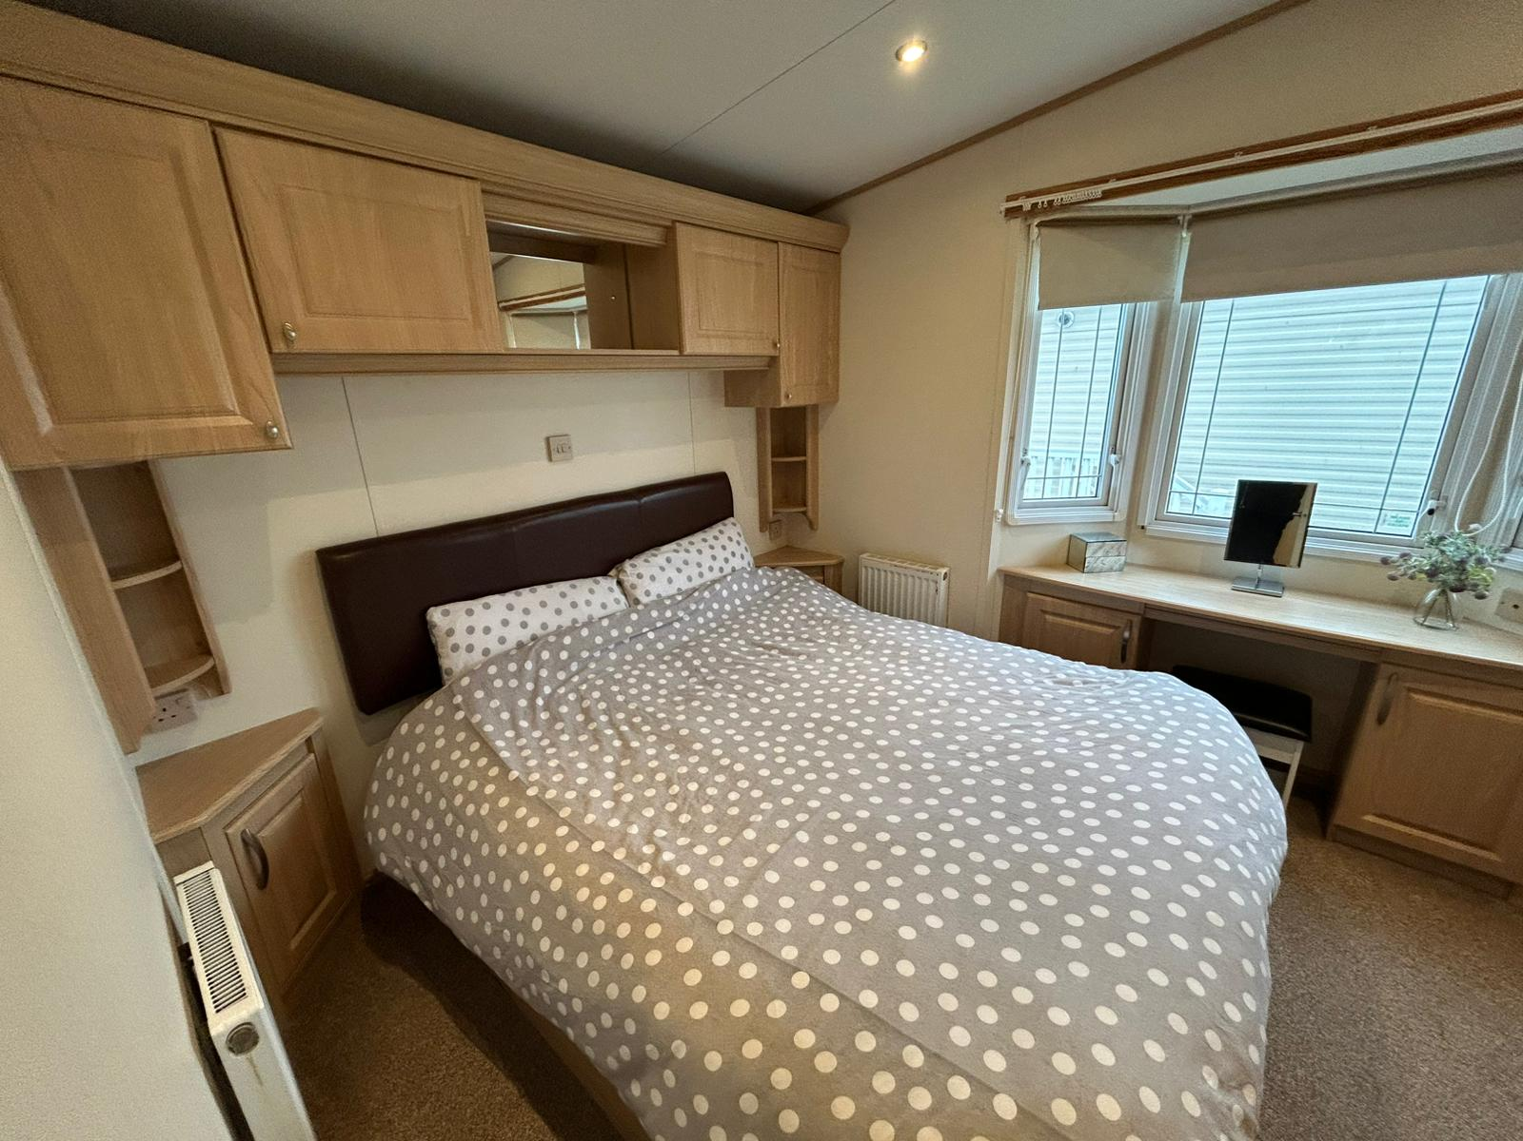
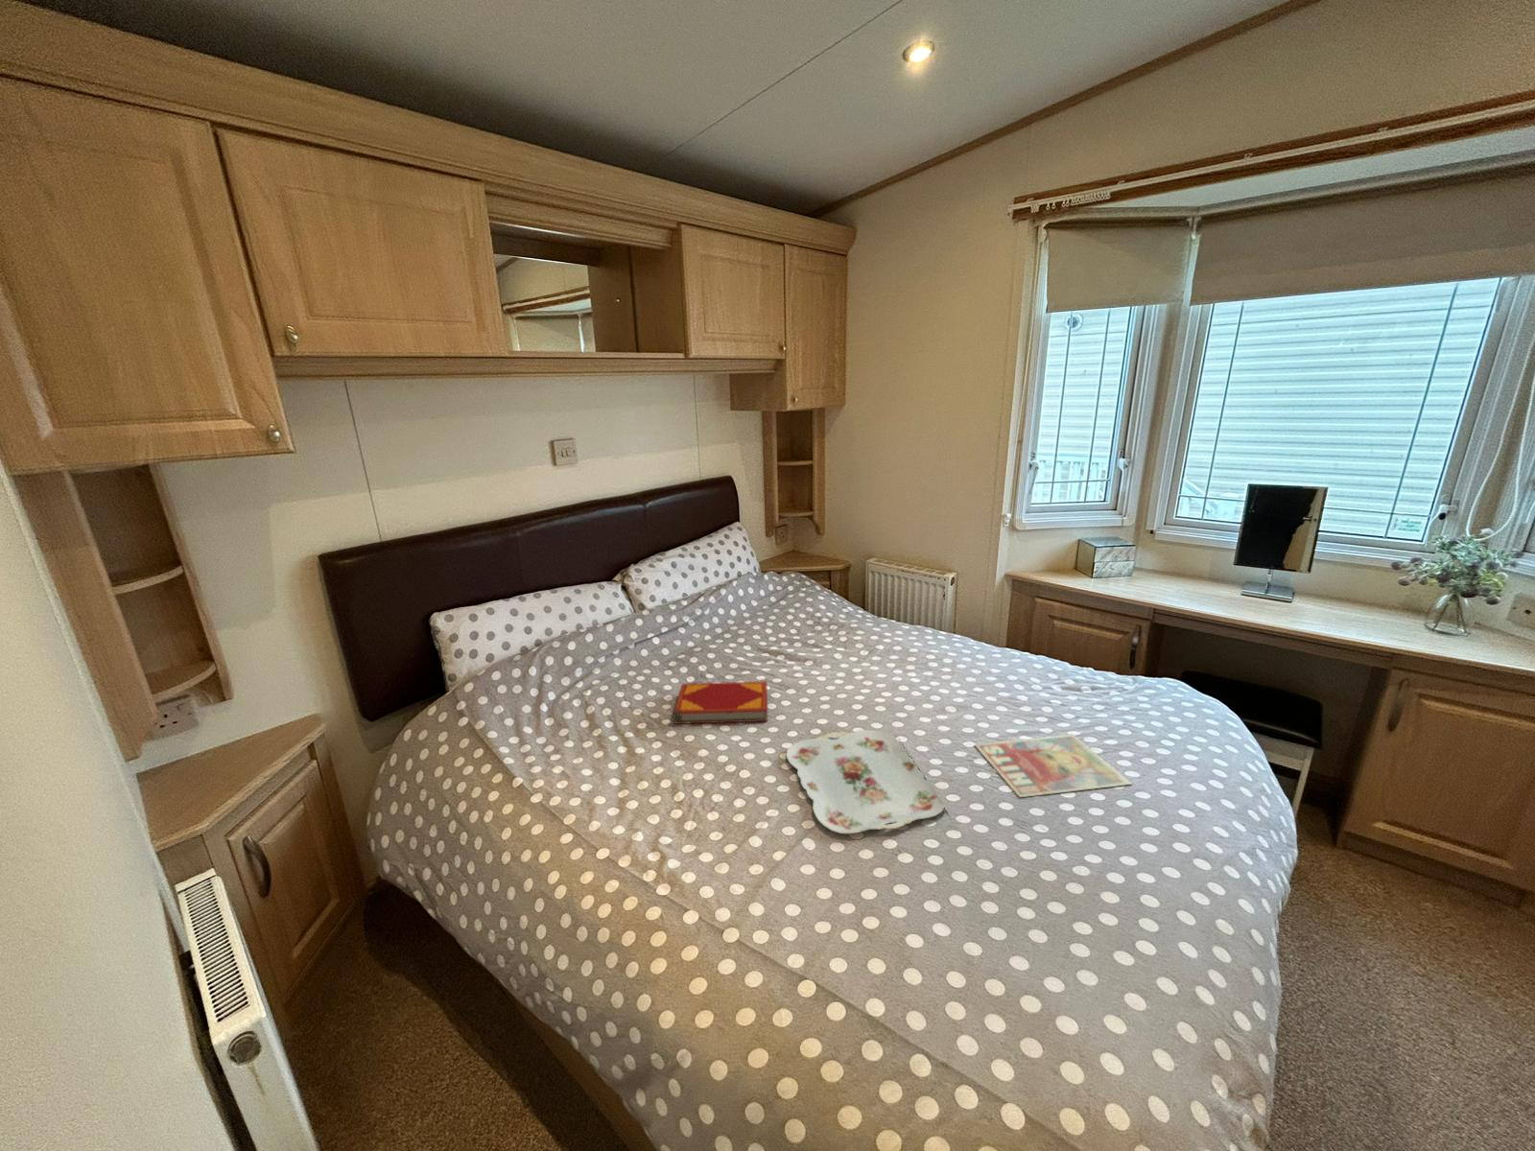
+ hardback book (723, 701)
+ serving tray (859, 776)
+ magazine (1049, 763)
